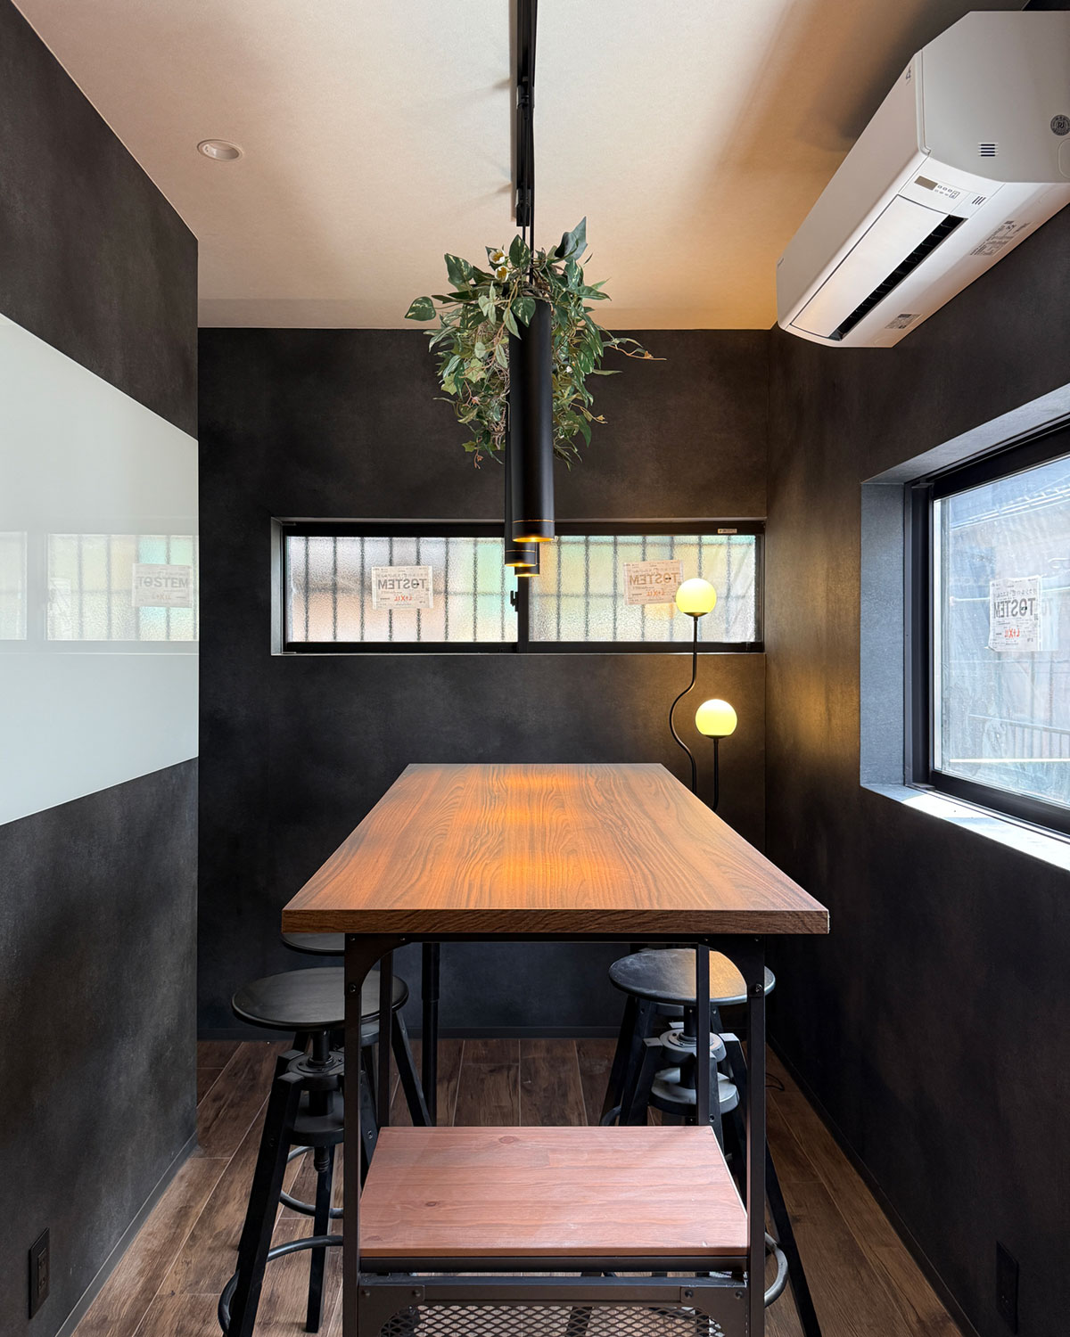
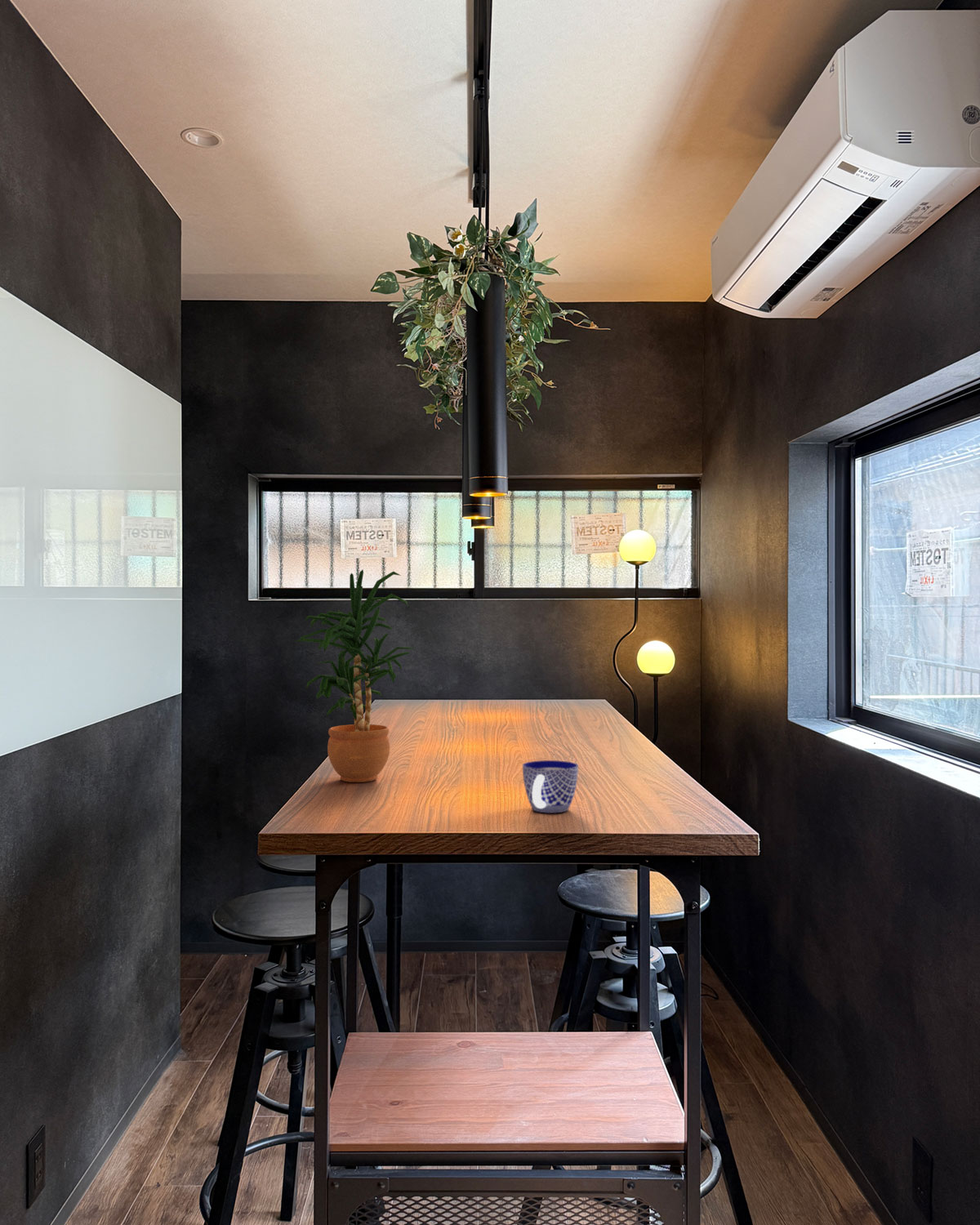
+ potted plant (350, 675)
+ cup (547, 788)
